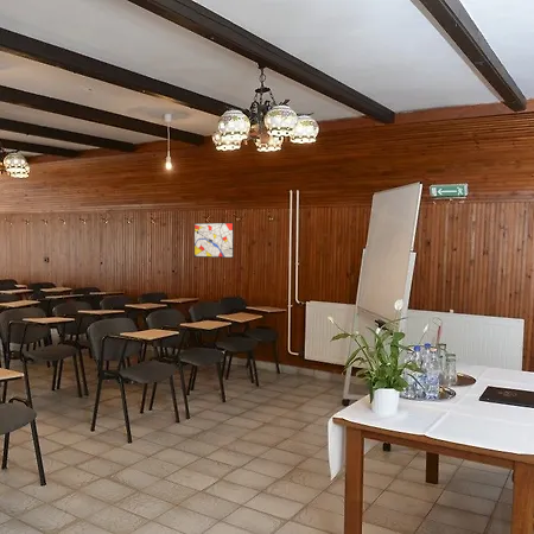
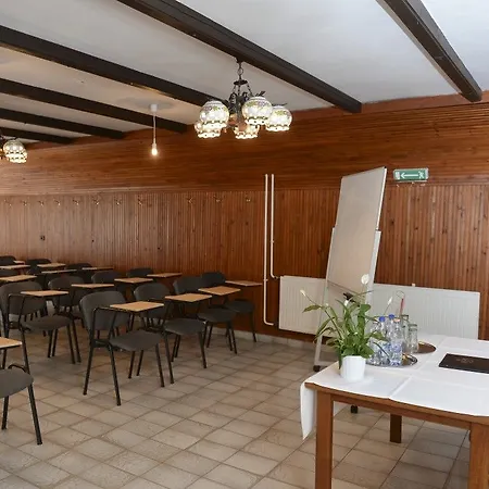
- wall art (212, 240)
